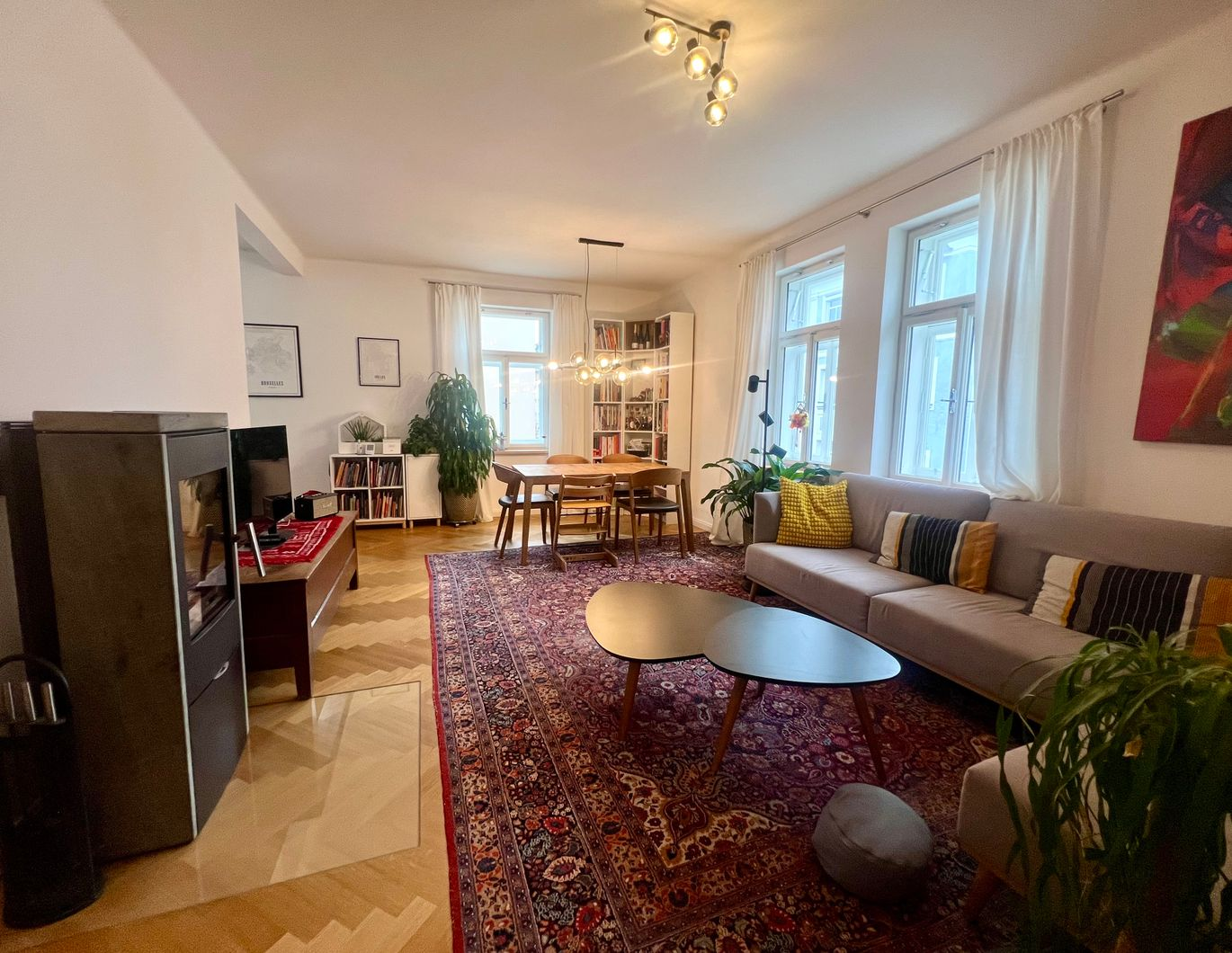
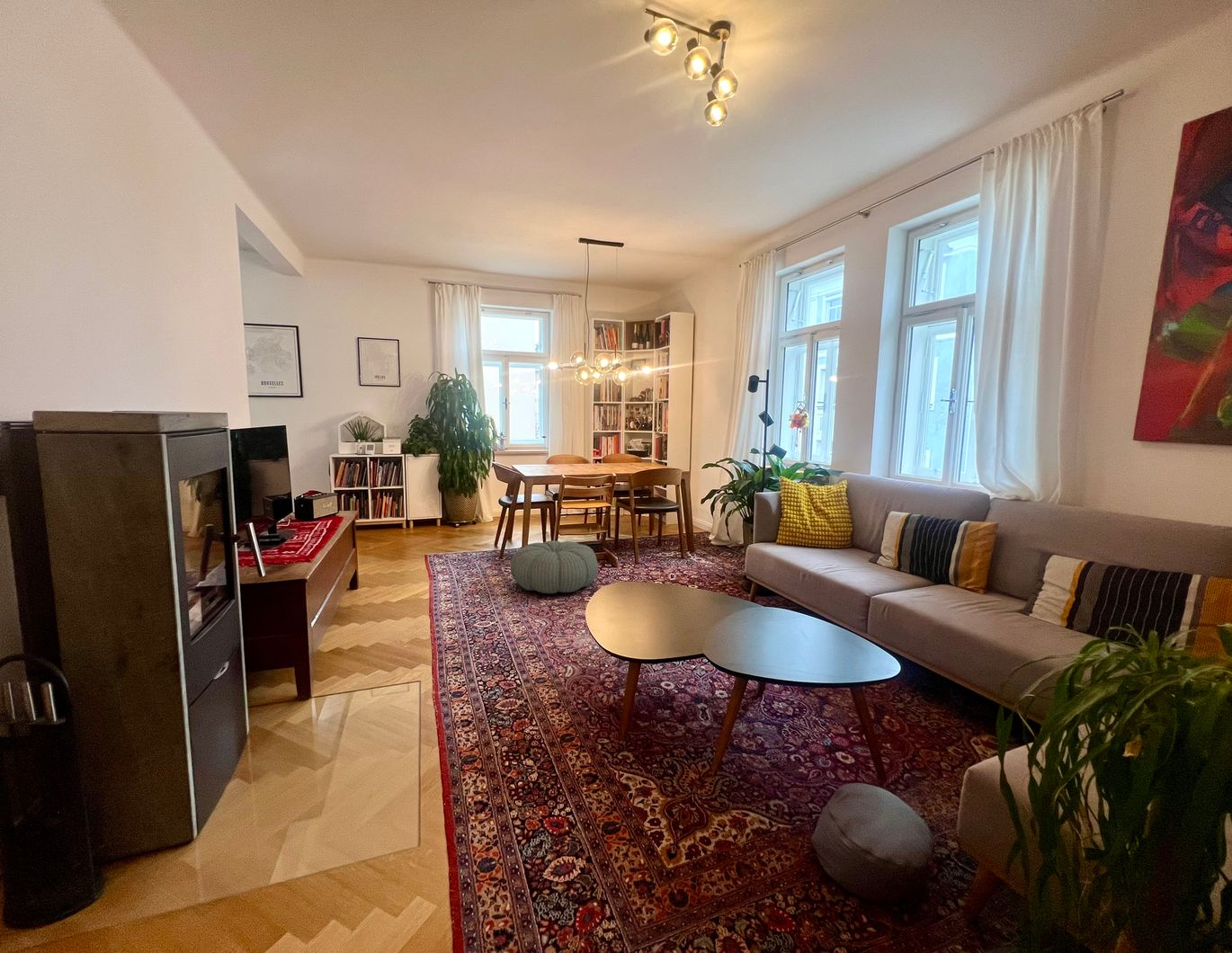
+ pouf (555, 565)
